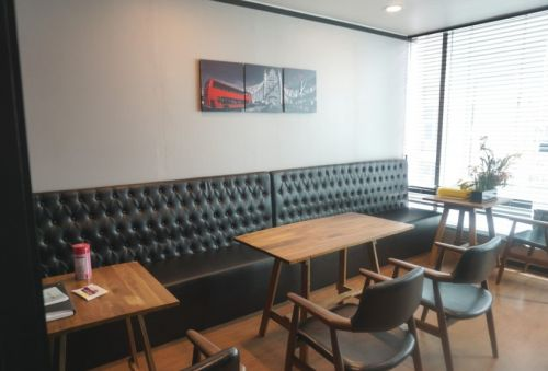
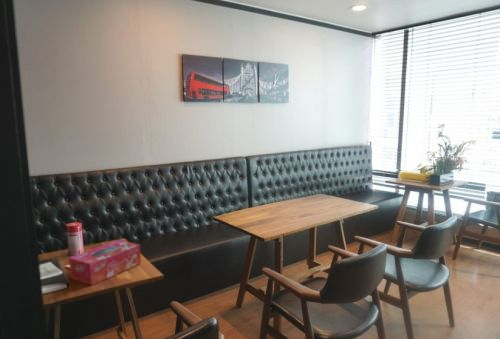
+ tissue box (106, 260)
